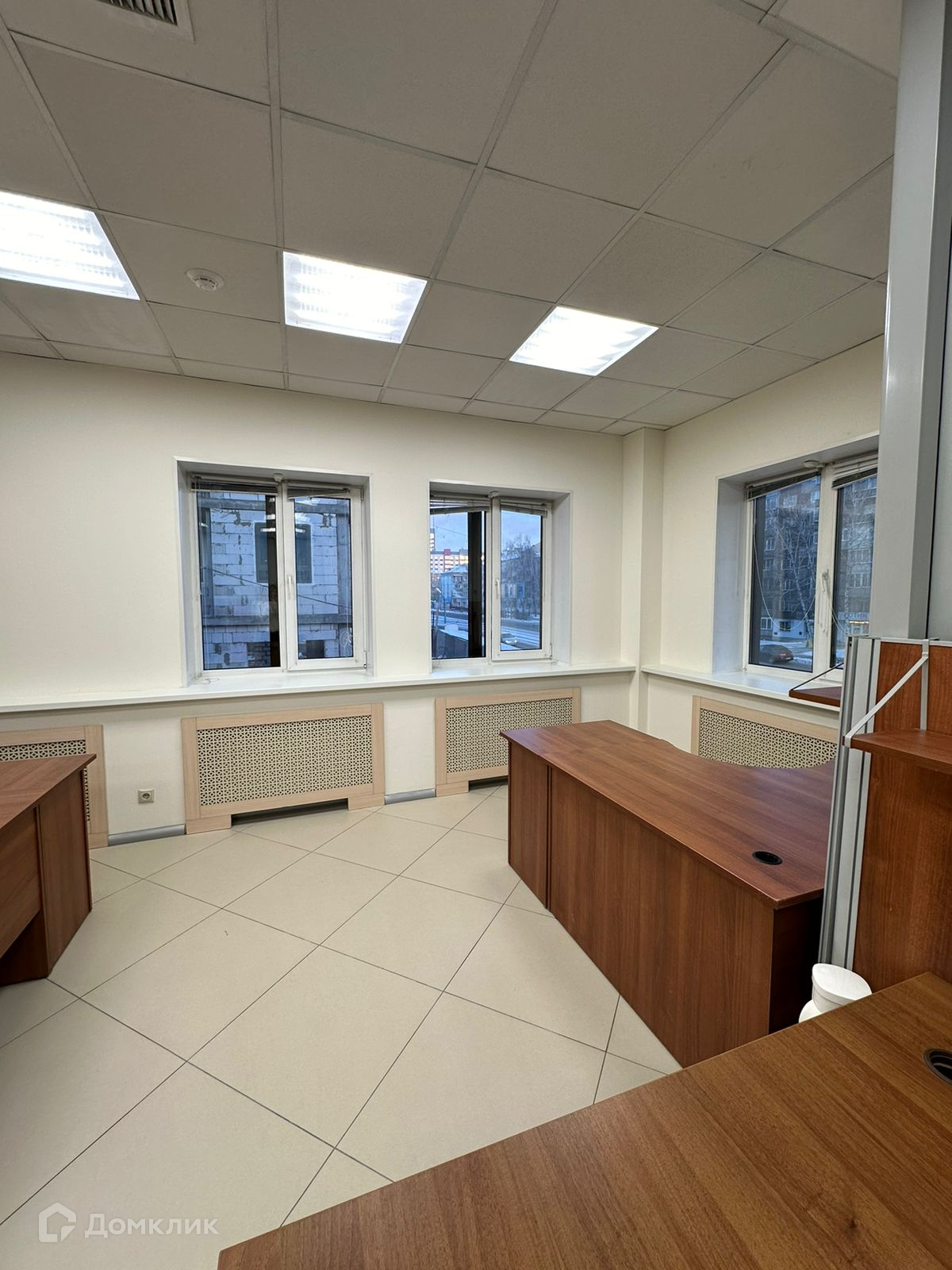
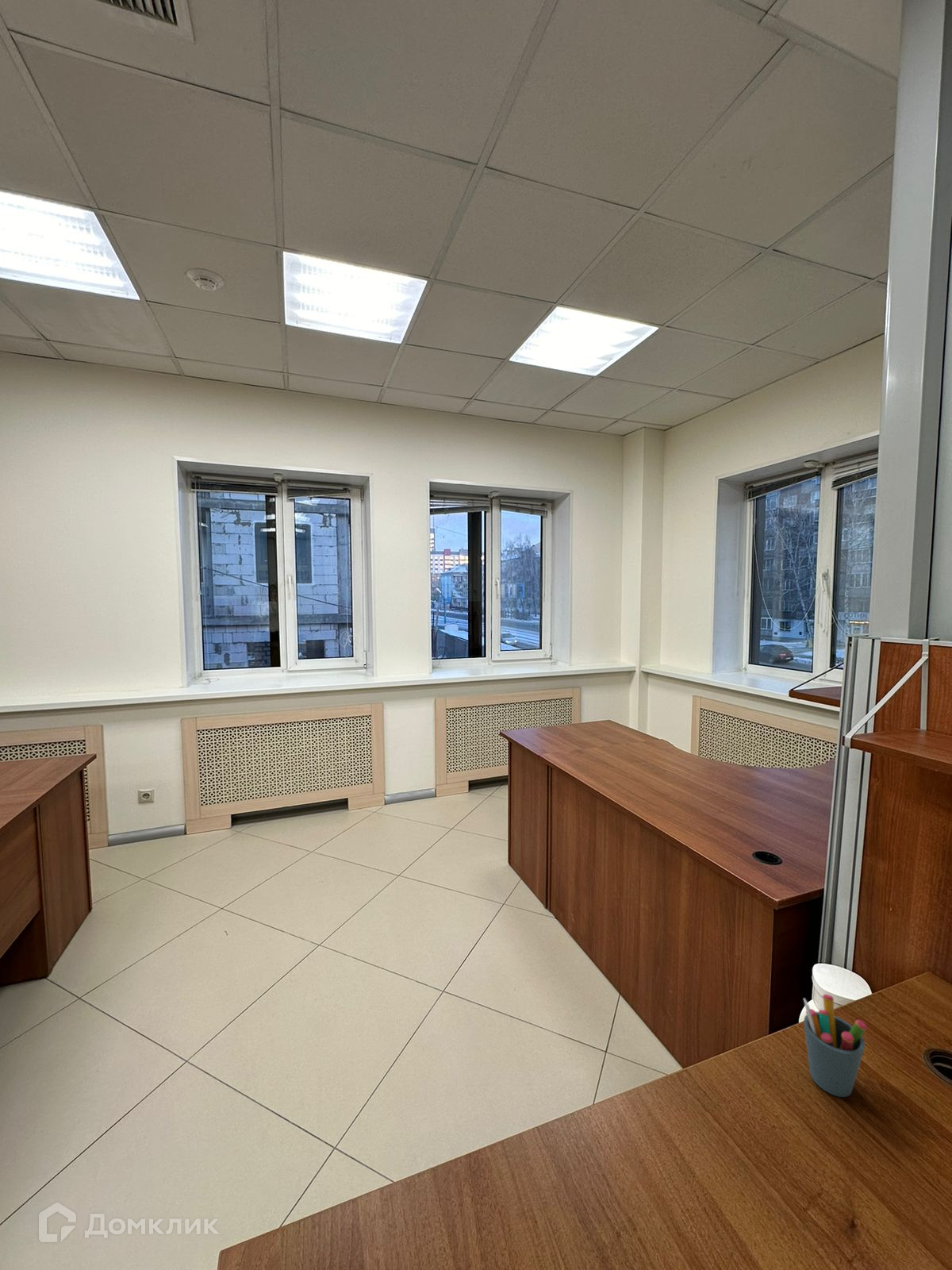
+ pen holder (832, 1042)
